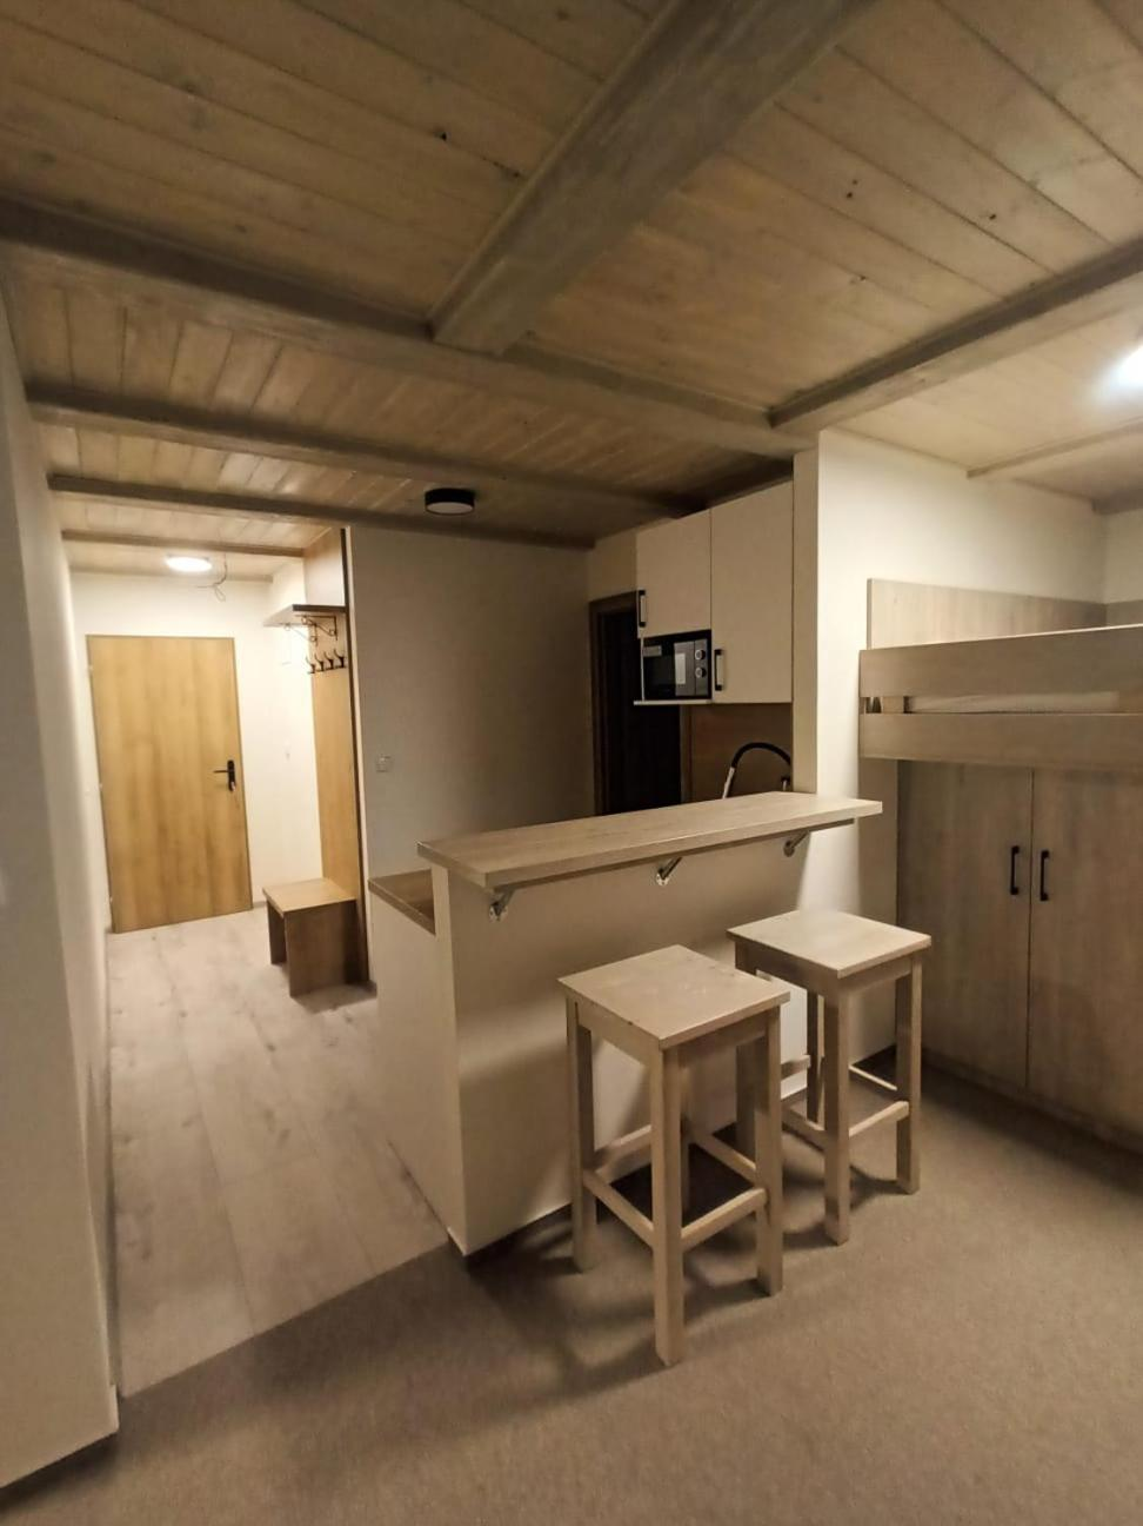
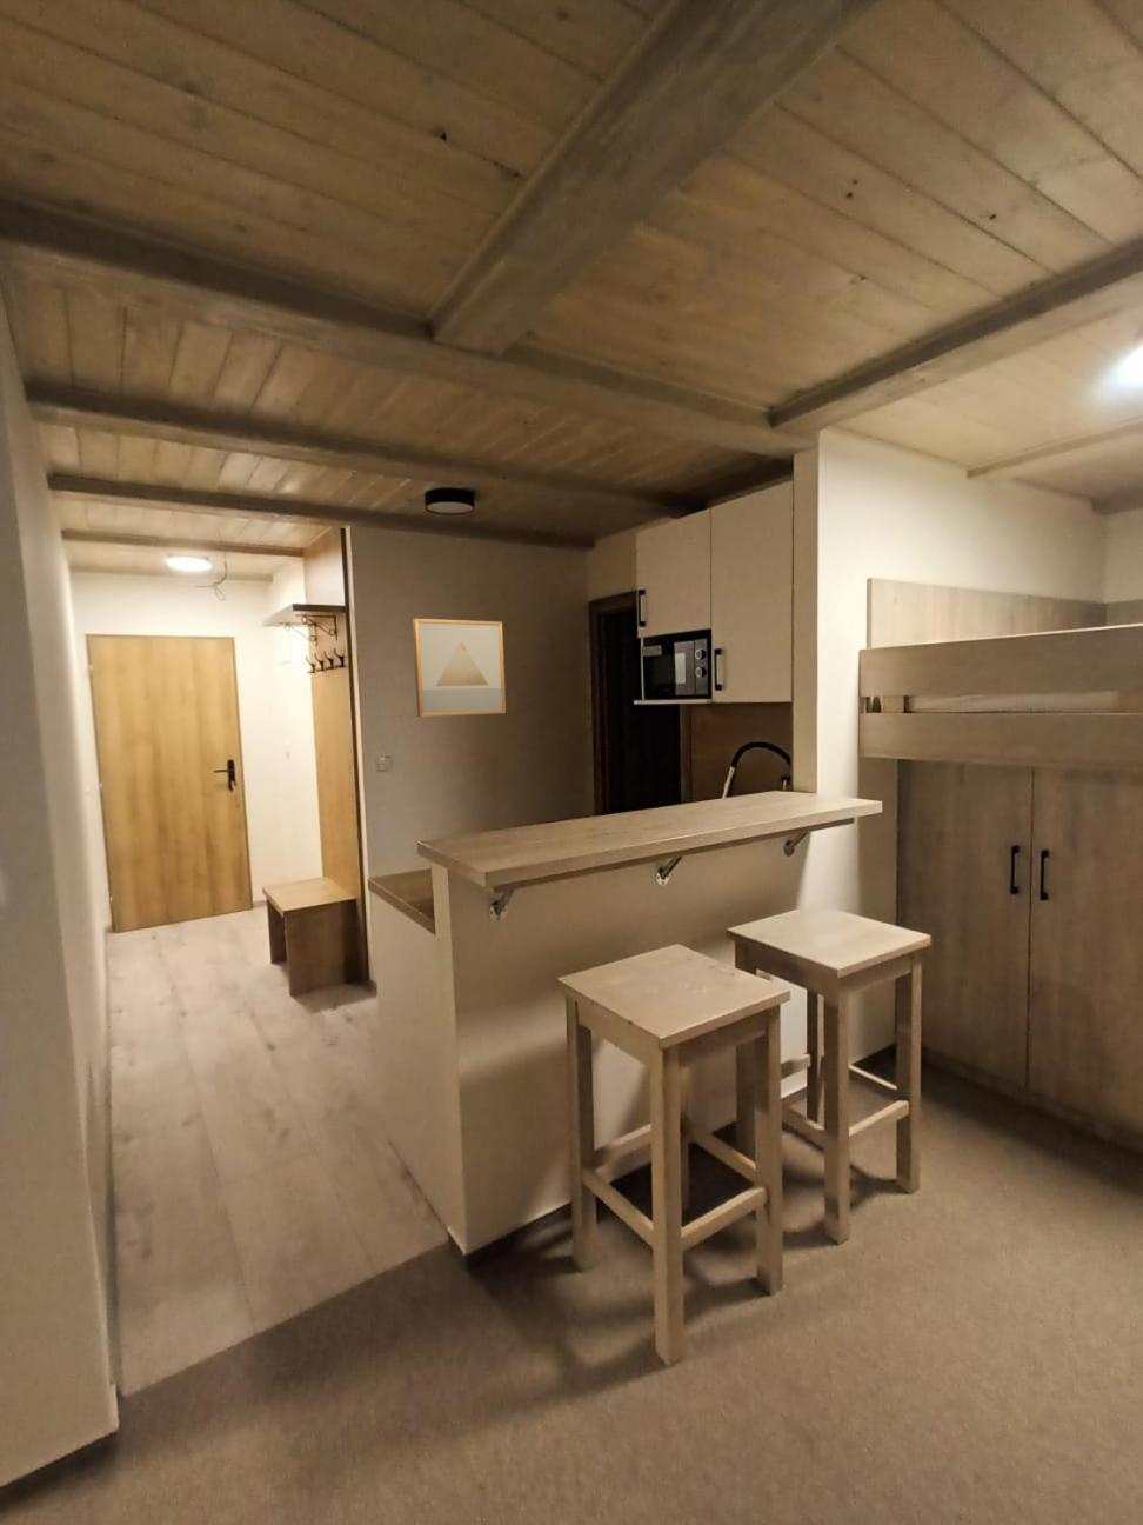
+ wall art (460, 668)
